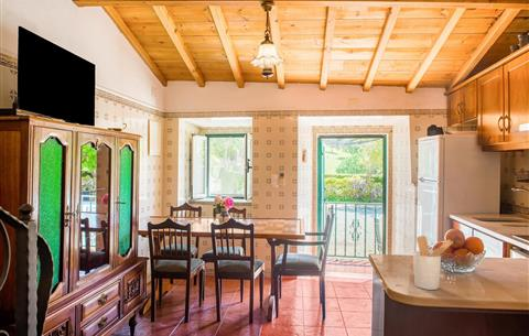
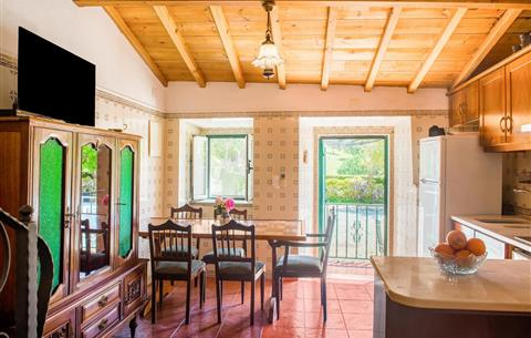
- utensil holder (433, 261)
